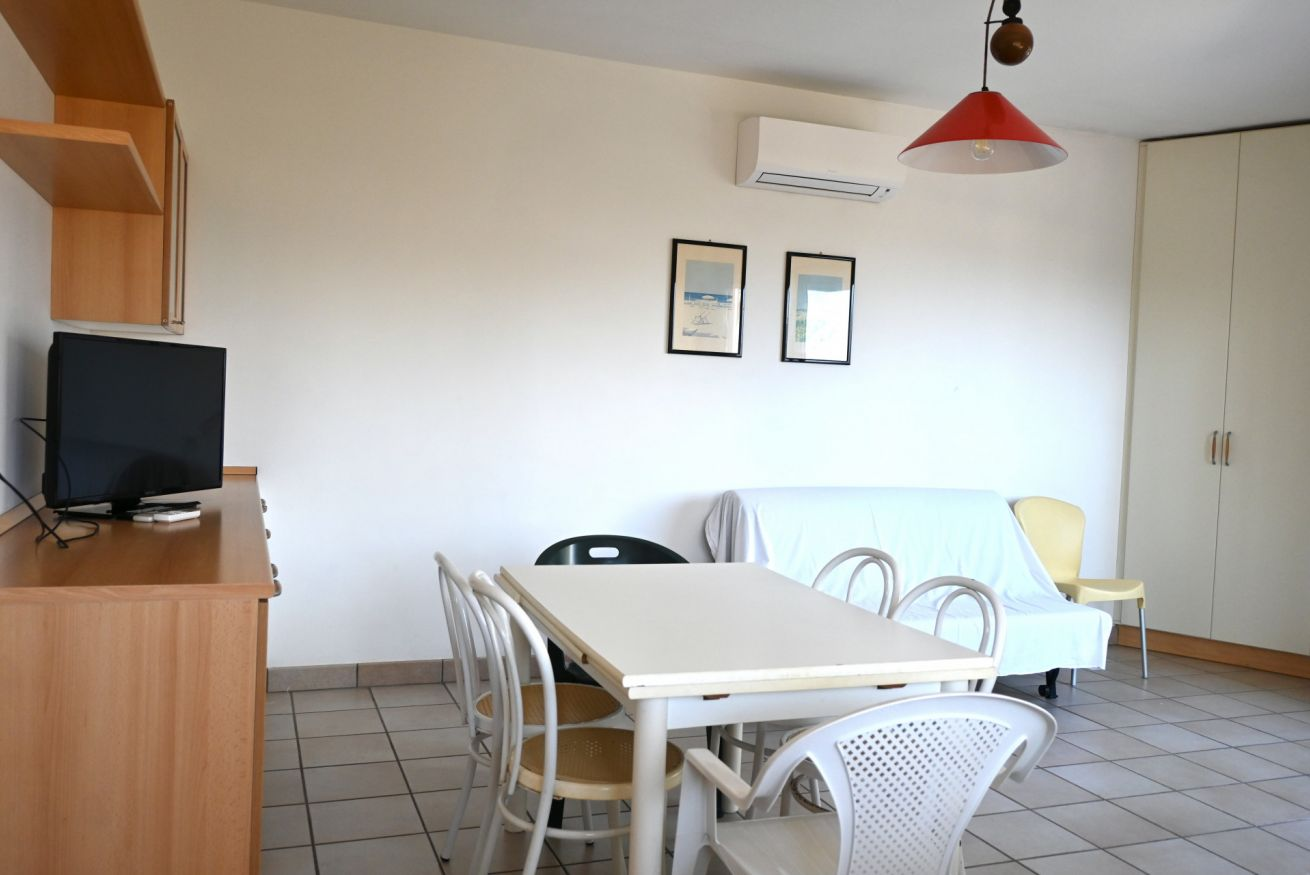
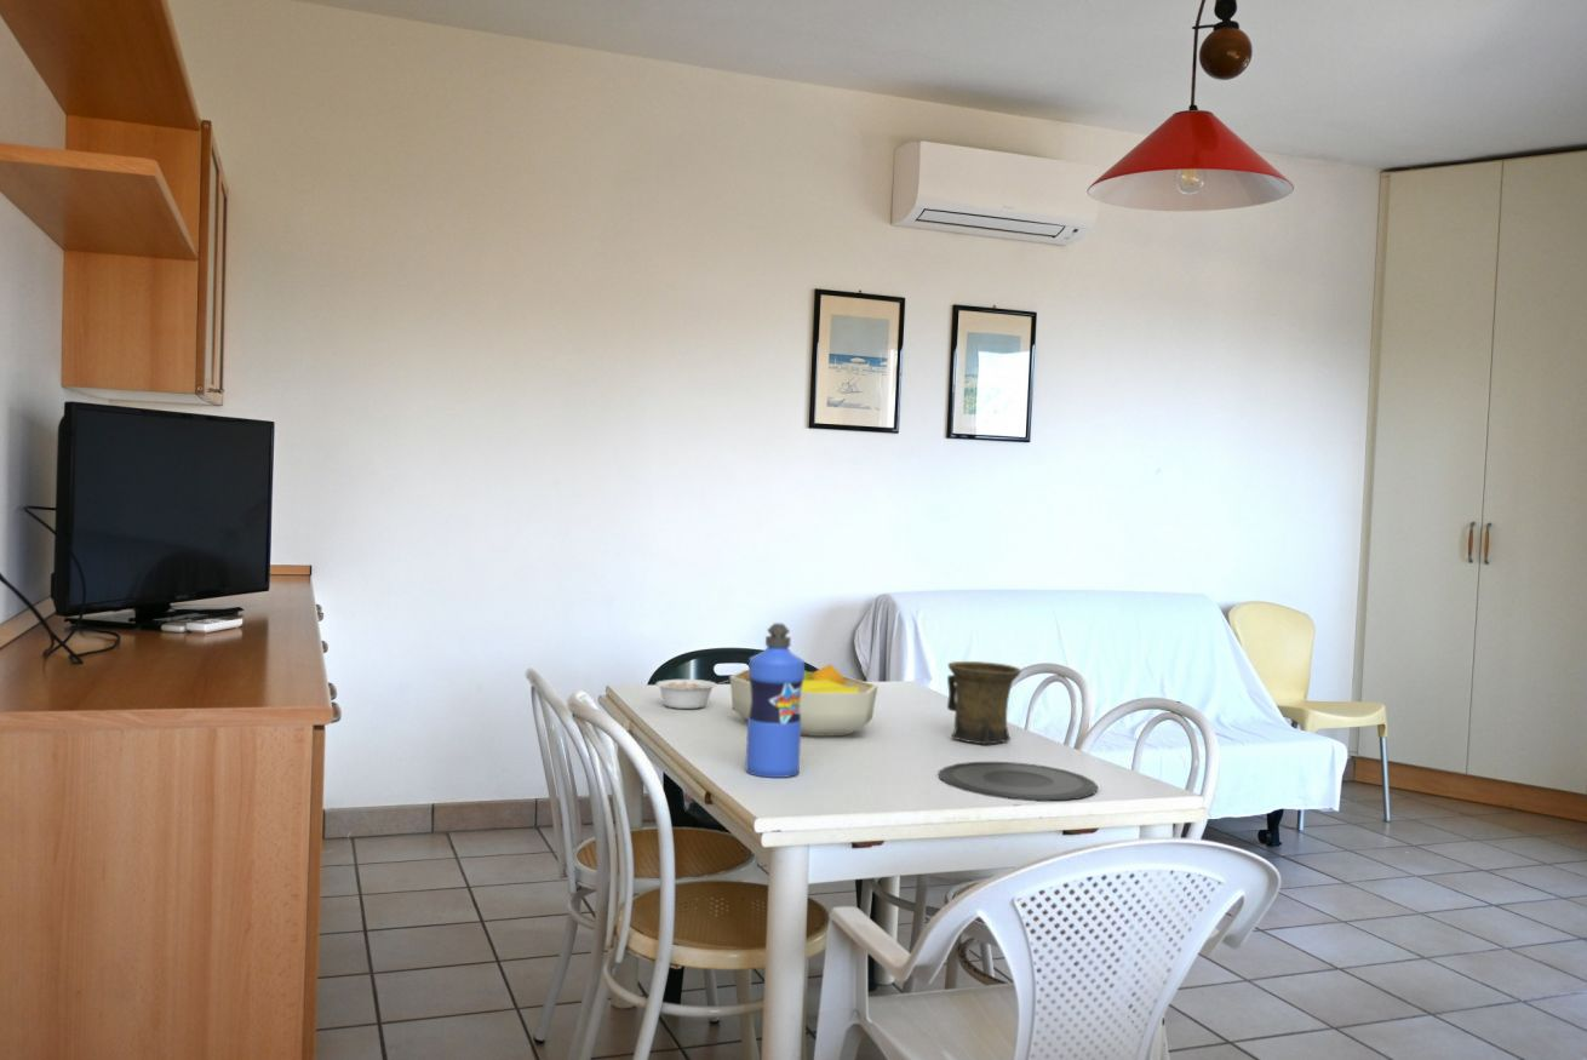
+ water bottle (775, 697)
+ plate (1016, 779)
+ mug (981, 703)
+ fruit bowl (802, 693)
+ legume (687, 692)
